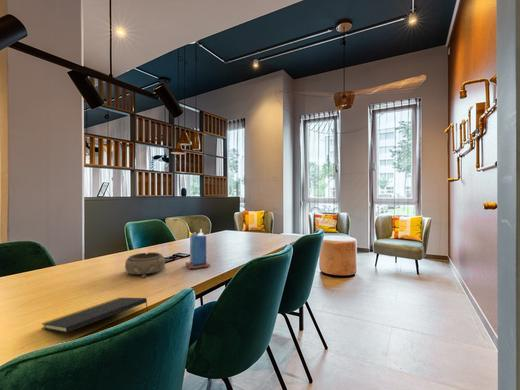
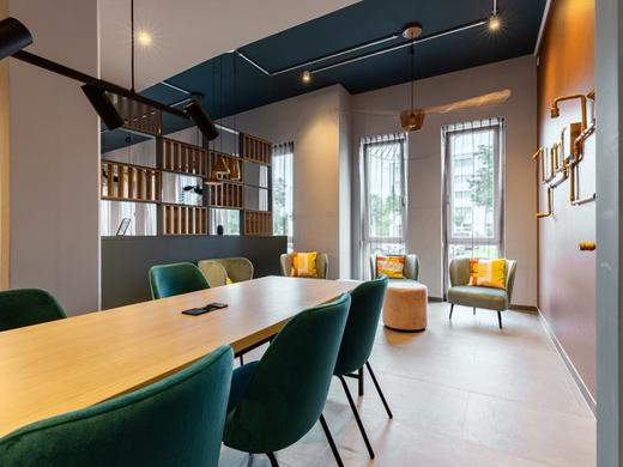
- notepad (97, 312)
- decorative bowl (145, 263)
- candle (197, 247)
